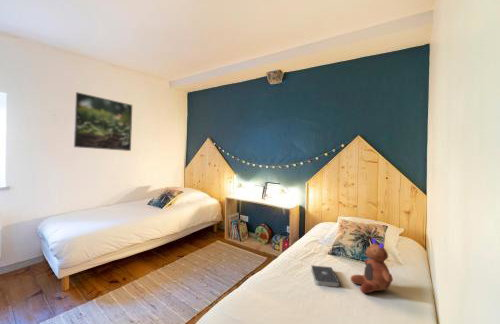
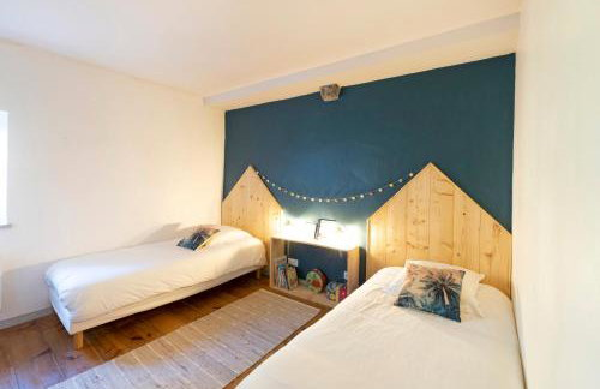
- book (324, 275)
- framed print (105, 124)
- toy (371, 264)
